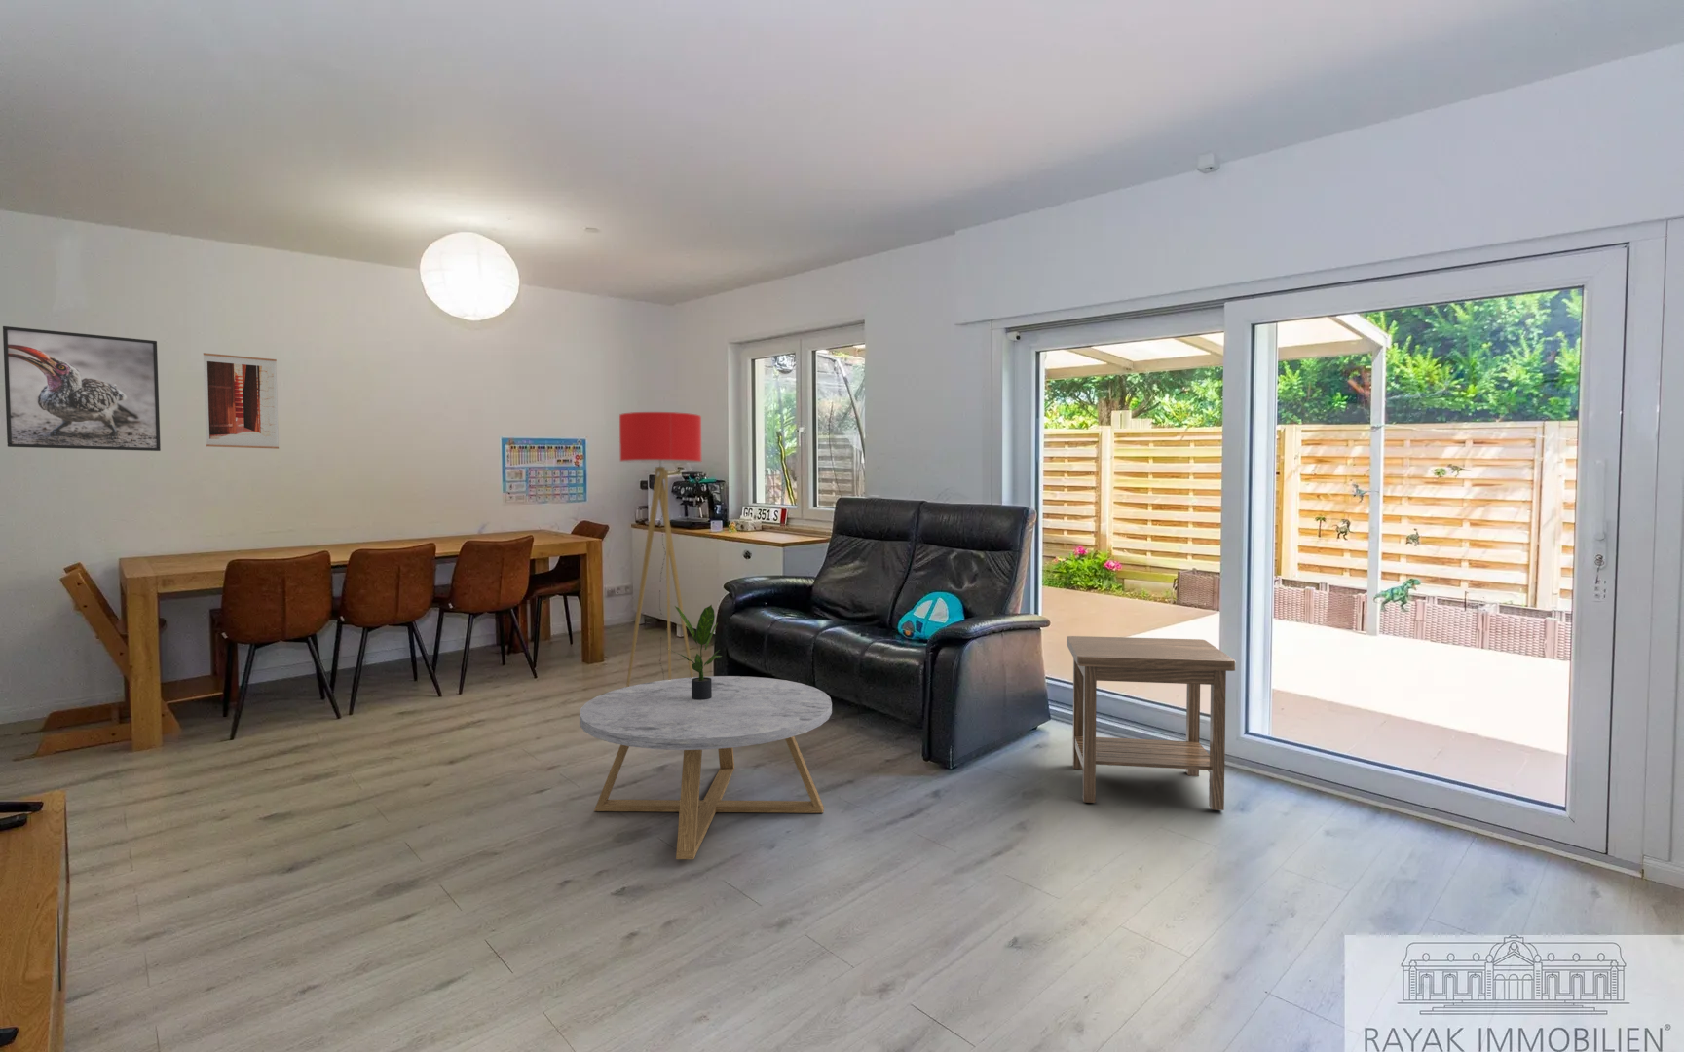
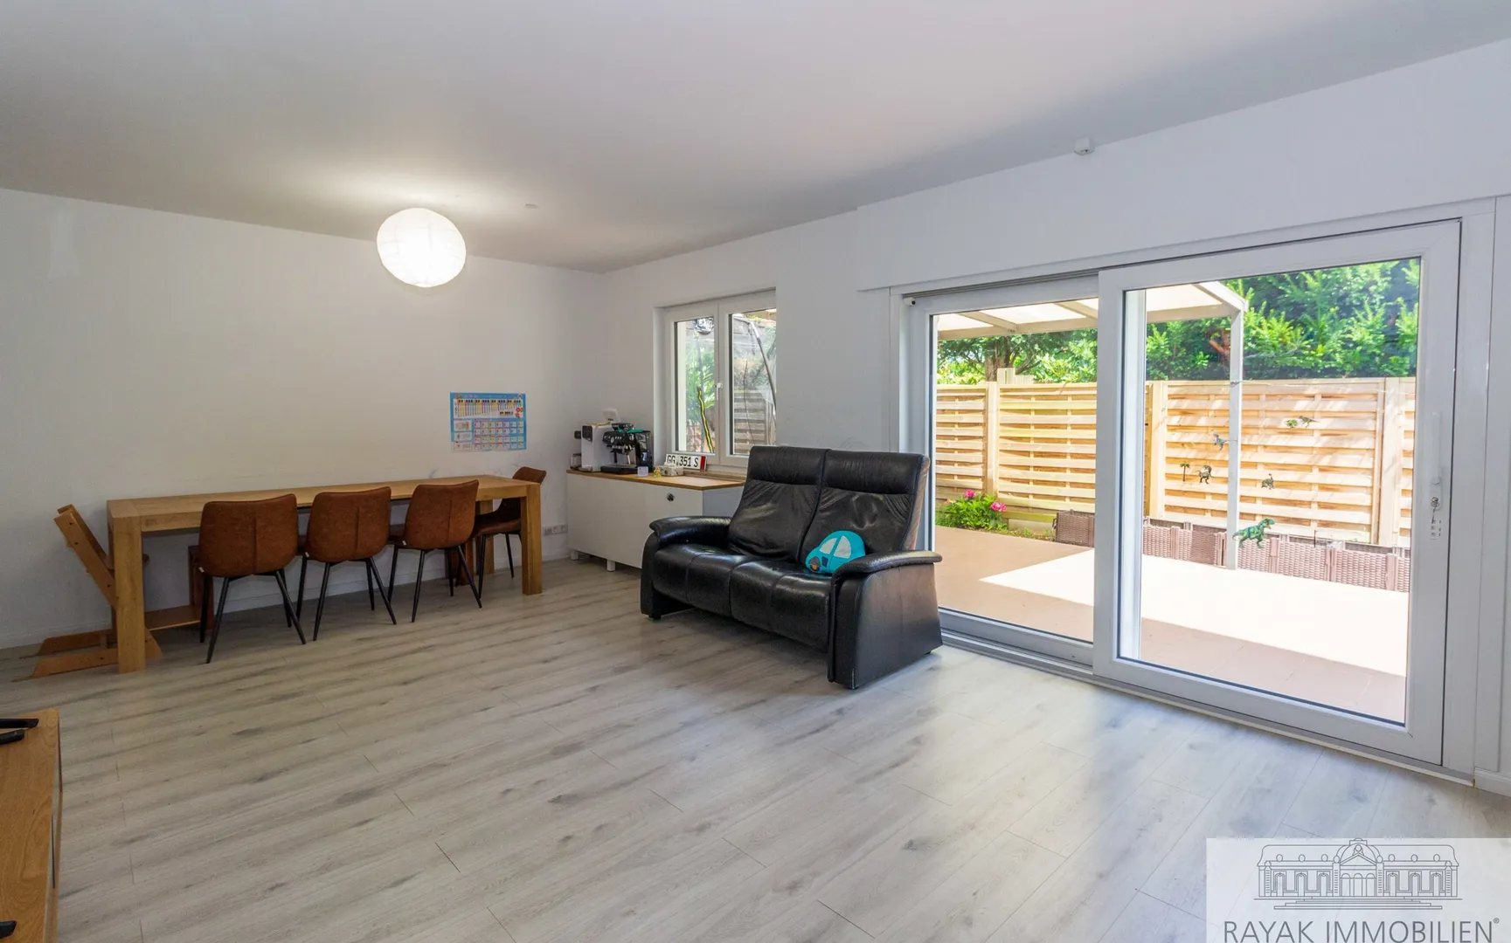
- wall art (241, 401)
- coffee table (701, 755)
- floor lamp (664, 558)
- side table (1144, 739)
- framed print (85, 391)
- potted plant (697, 653)
